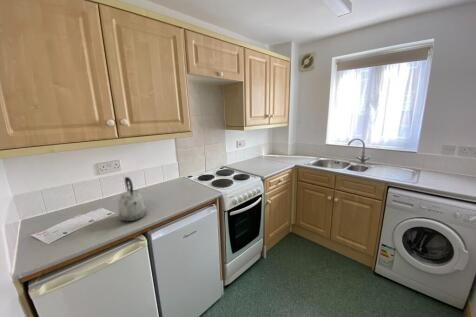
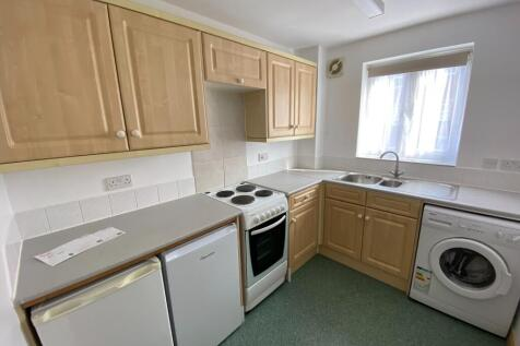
- kettle (131, 199)
